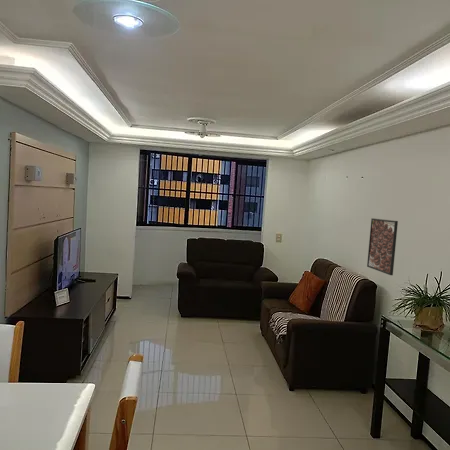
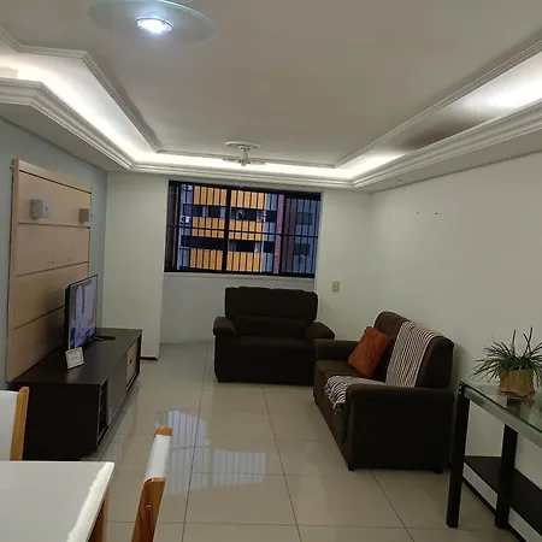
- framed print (381, 245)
